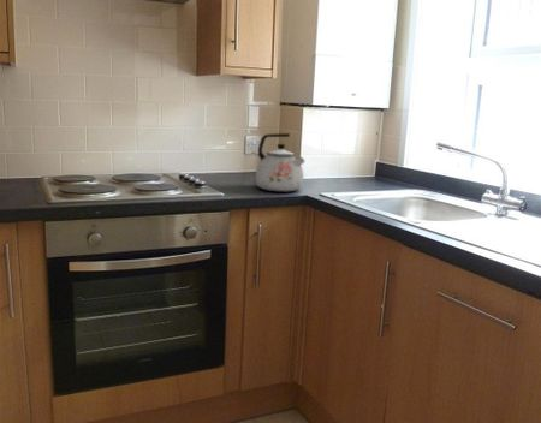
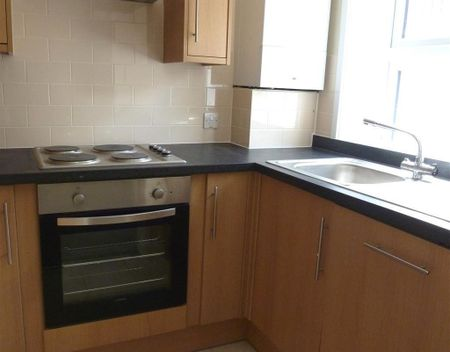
- kettle (280, 161)
